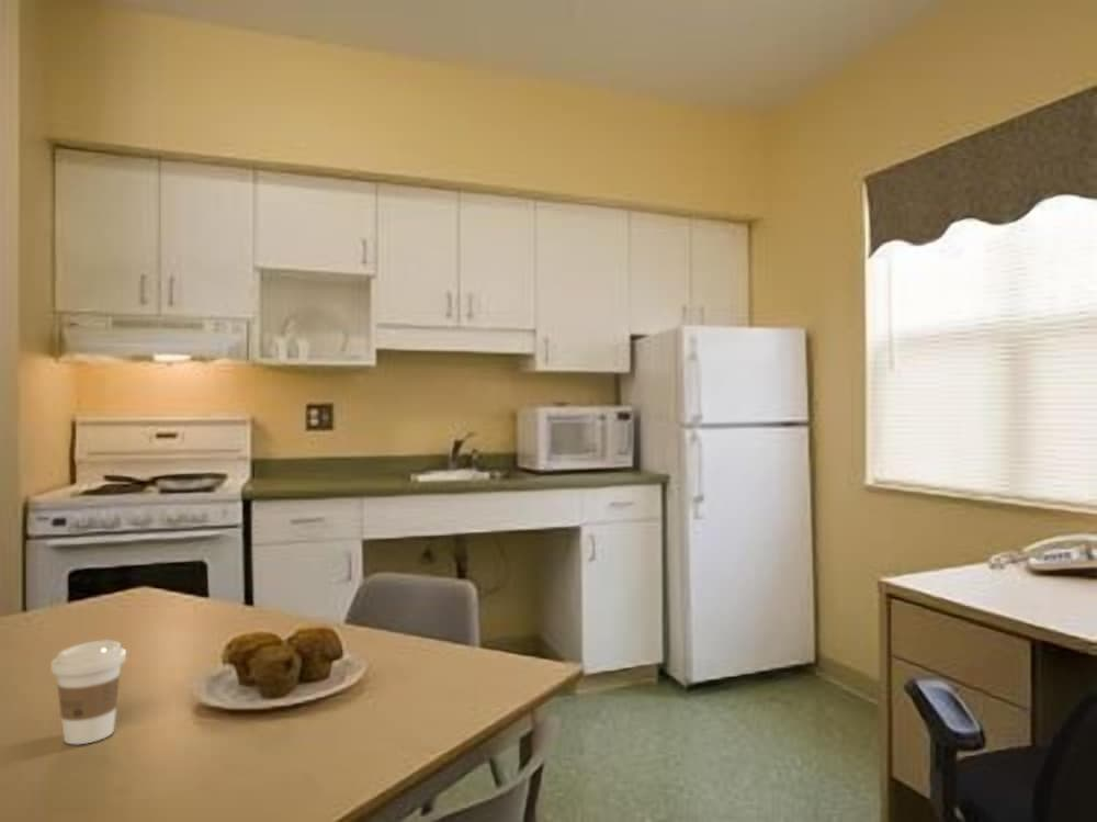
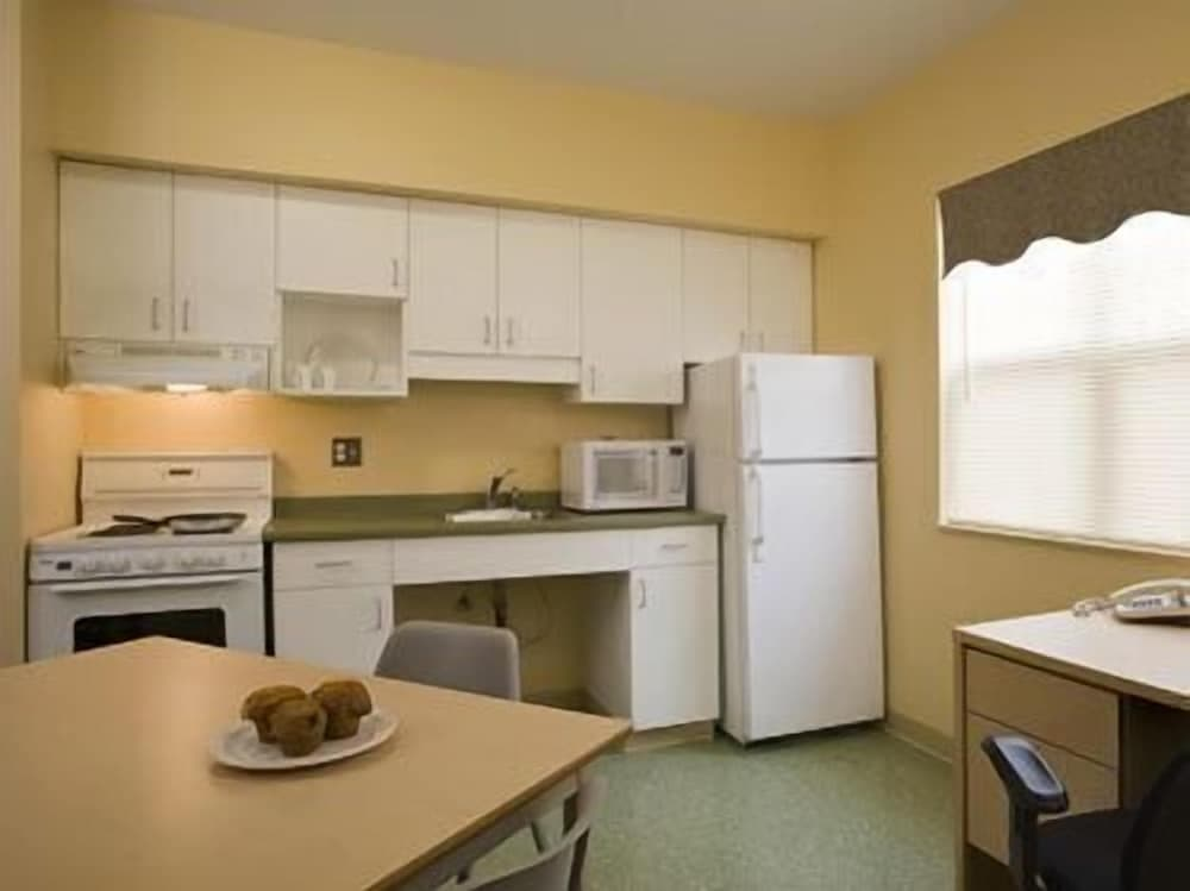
- coffee cup (89, 691)
